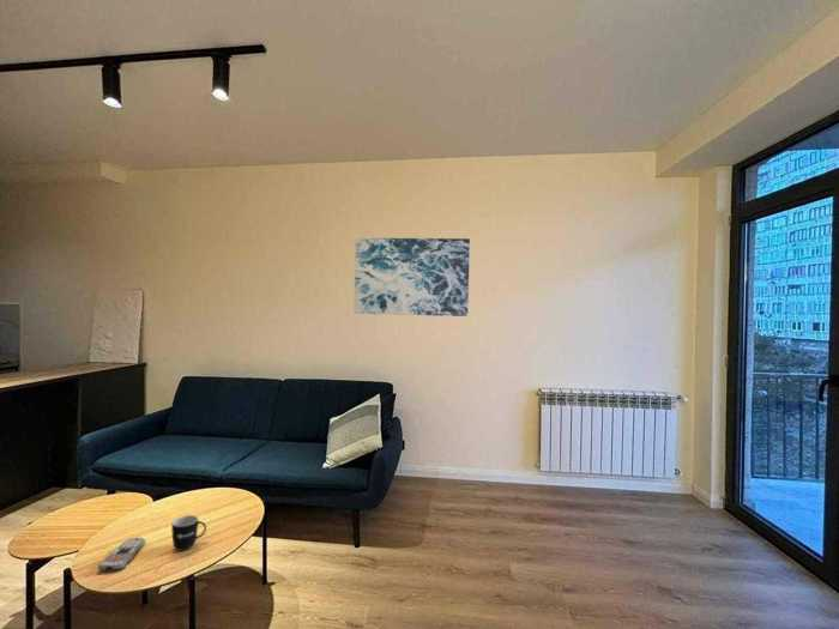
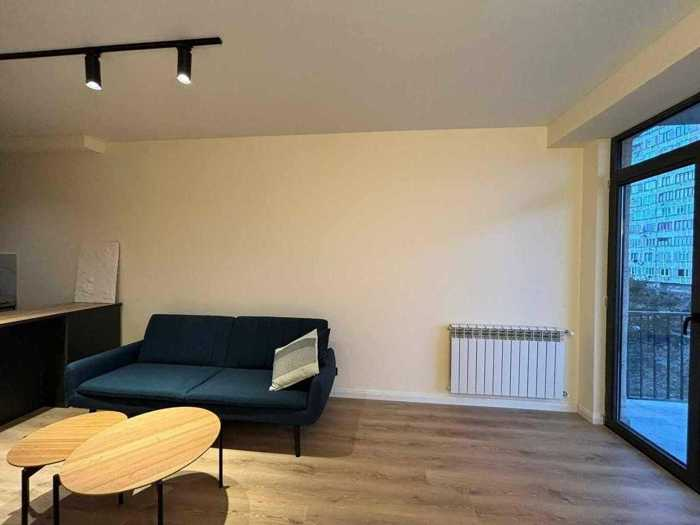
- remote control (123, 554)
- mug (188, 532)
- wall art (411, 277)
